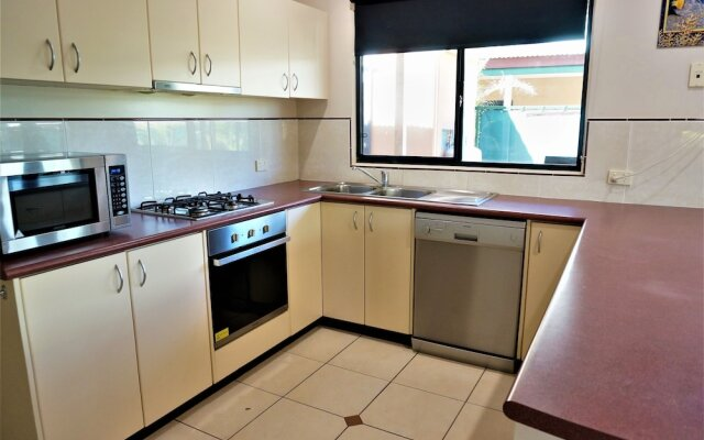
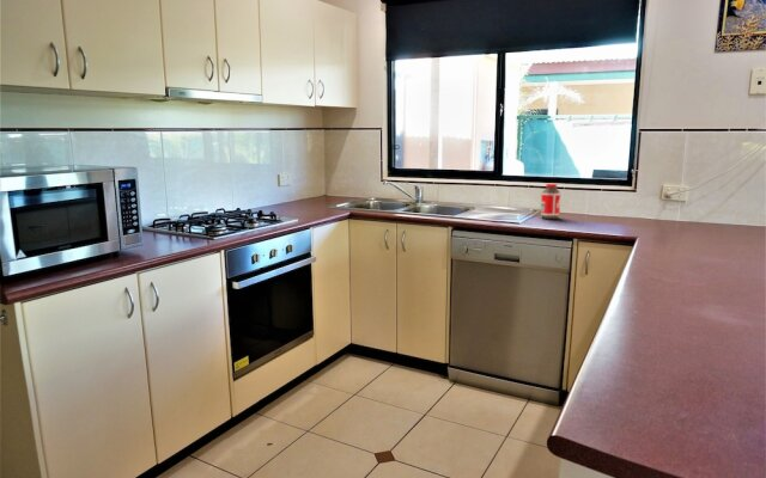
+ bottle (551, 201)
